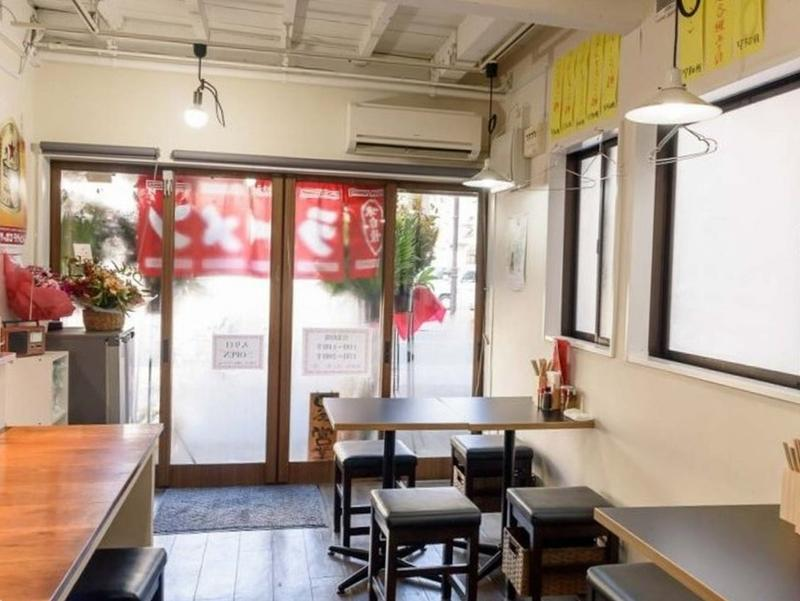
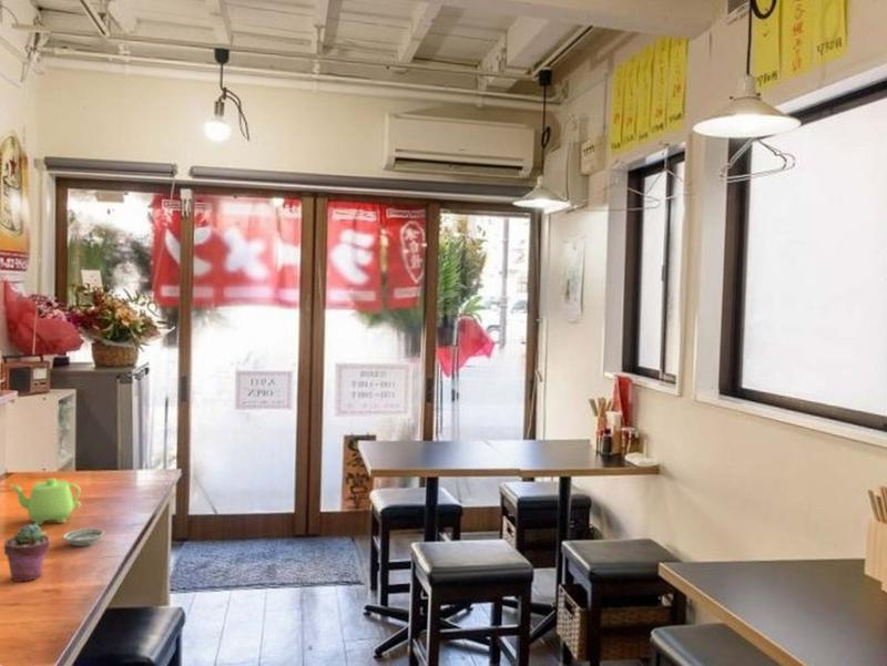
+ teapot (44, 500)
+ potted succulent (27, 551)
+ saucer (83, 537)
